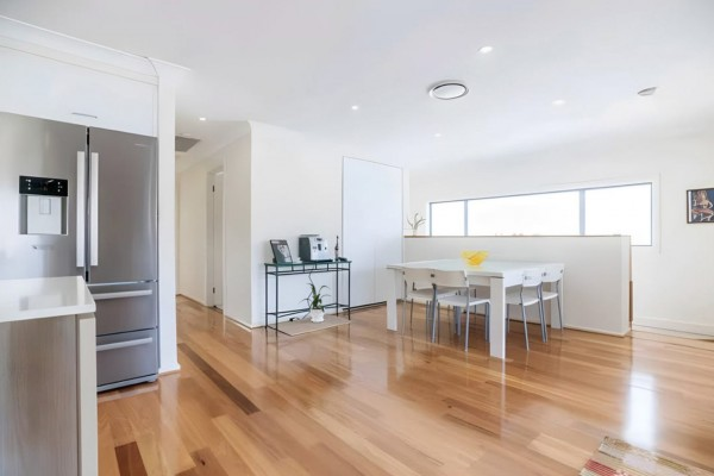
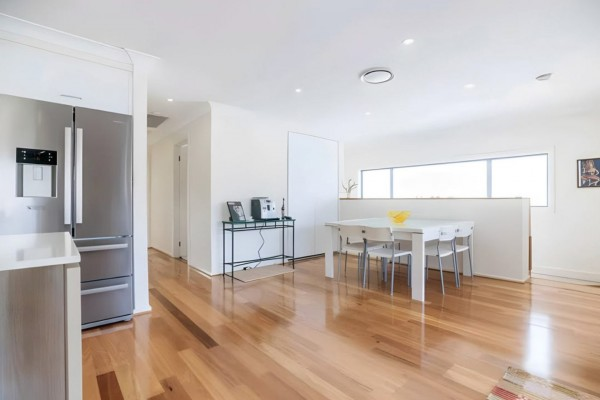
- house plant (317, 301)
